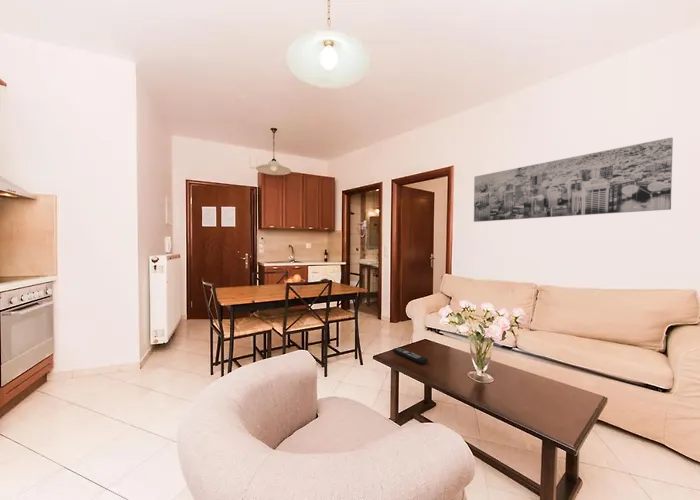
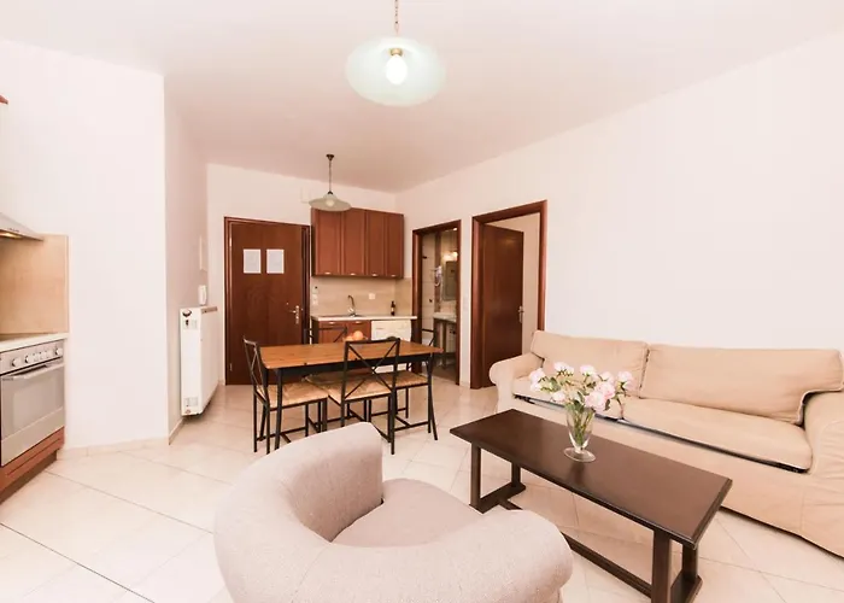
- wall art (550, 189)
- remote control (409, 355)
